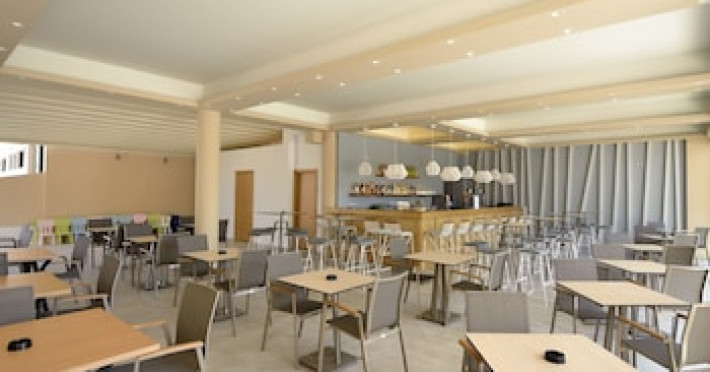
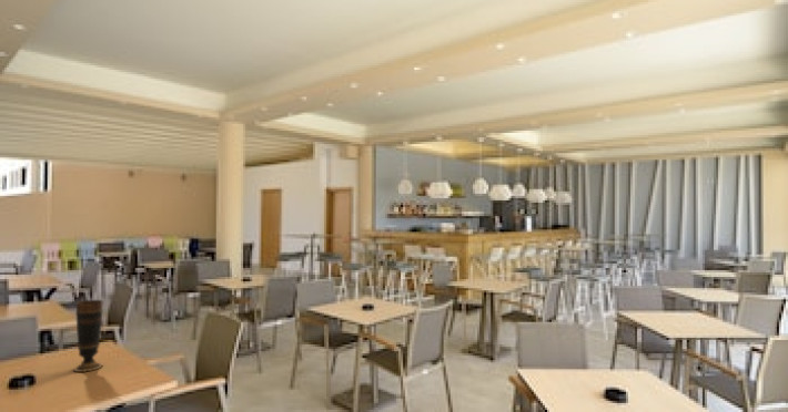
+ vase (89, 334)
